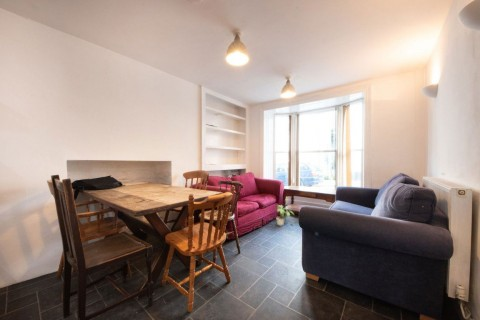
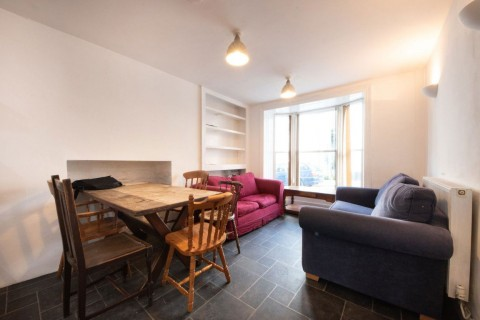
- potted plant (282, 215)
